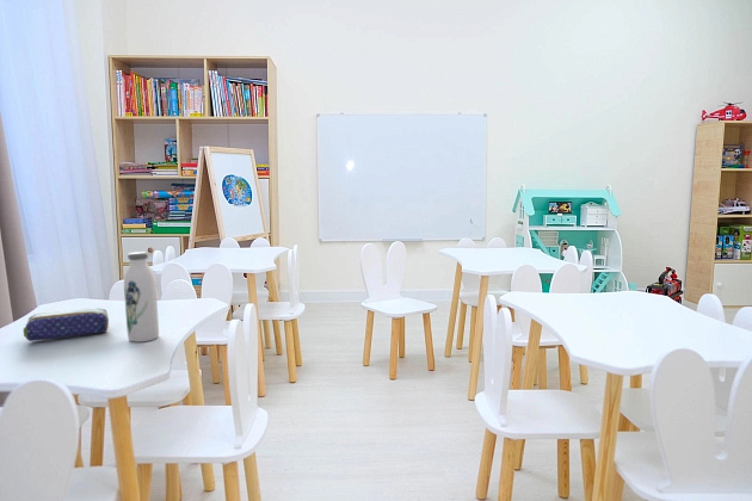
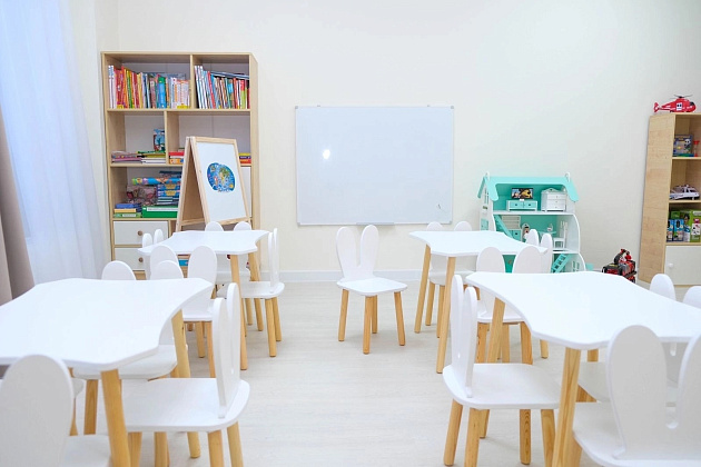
- water bottle (140, 295)
- pencil case (67, 323)
